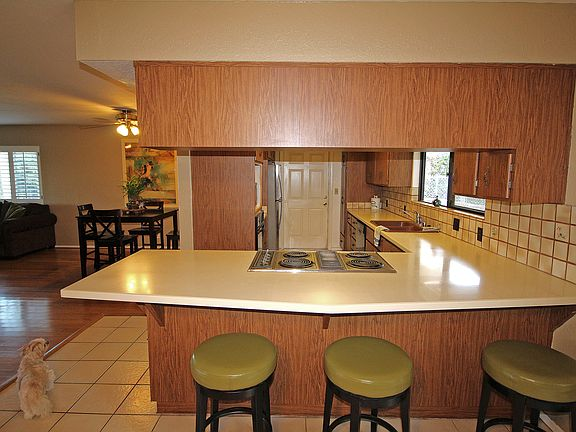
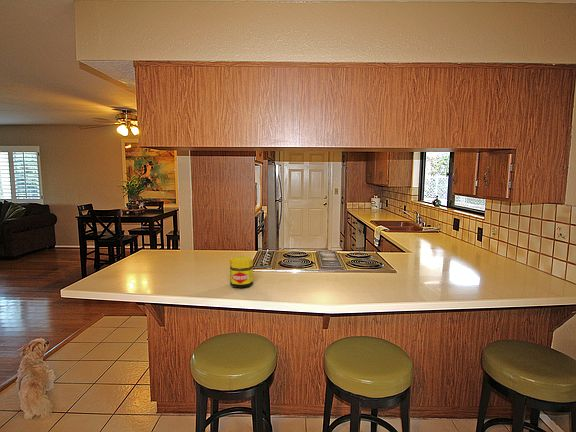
+ jar (241, 272)
